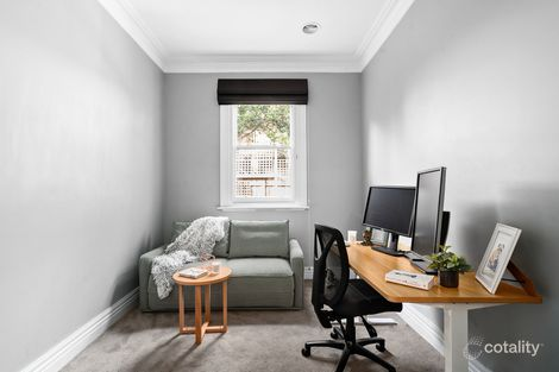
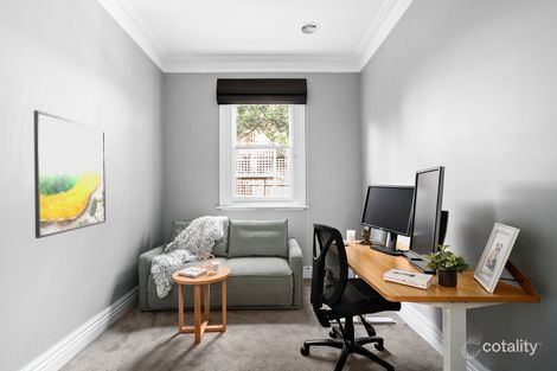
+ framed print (76, 175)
